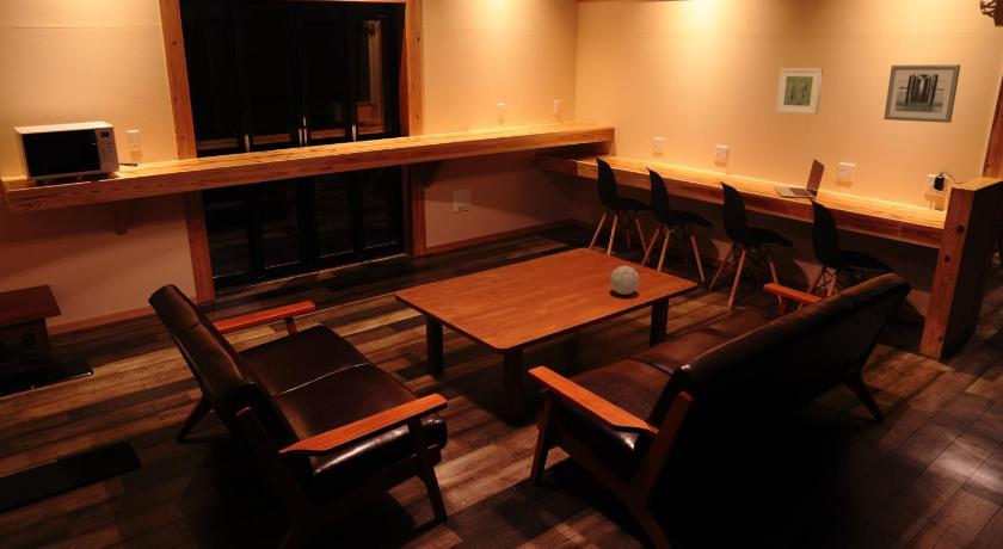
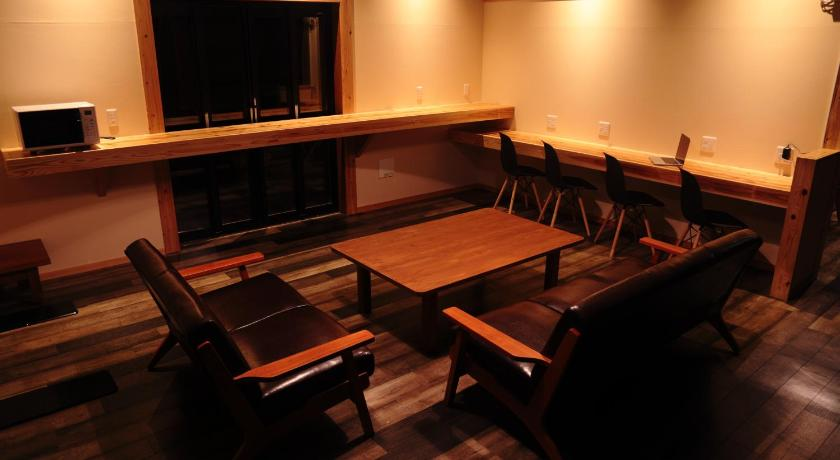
- wall art (921, 93)
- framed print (798, 91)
- decorative ball (624, 279)
